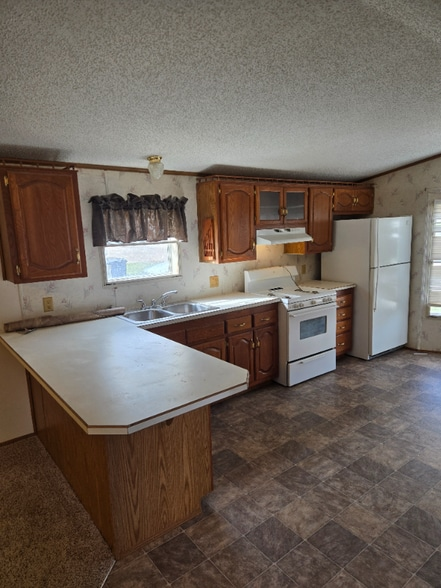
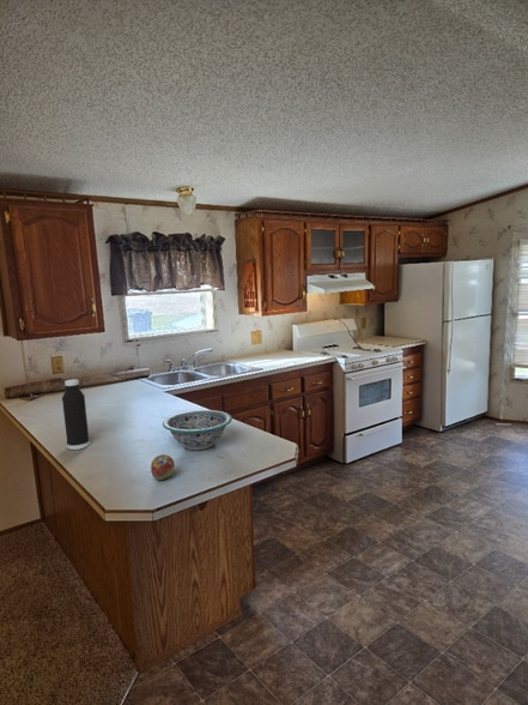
+ water bottle (74, 414)
+ fruit (162, 466)
+ decorative bowl (198, 432)
